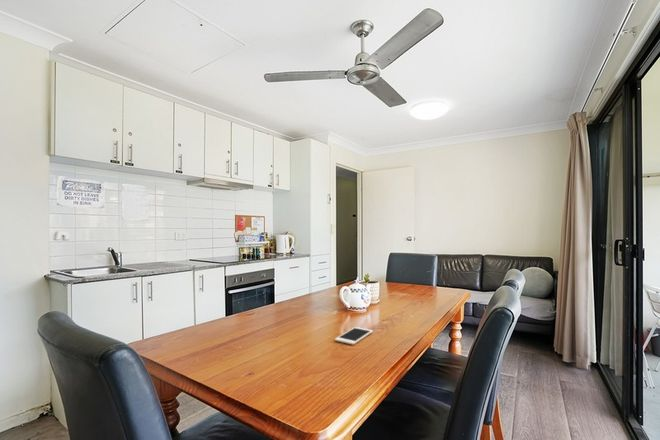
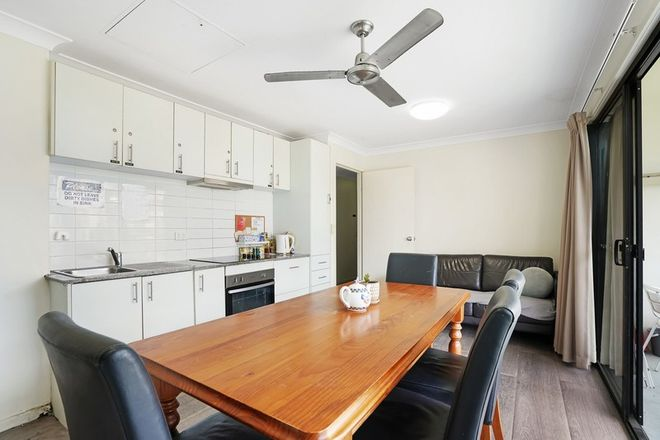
- cell phone (354, 335)
